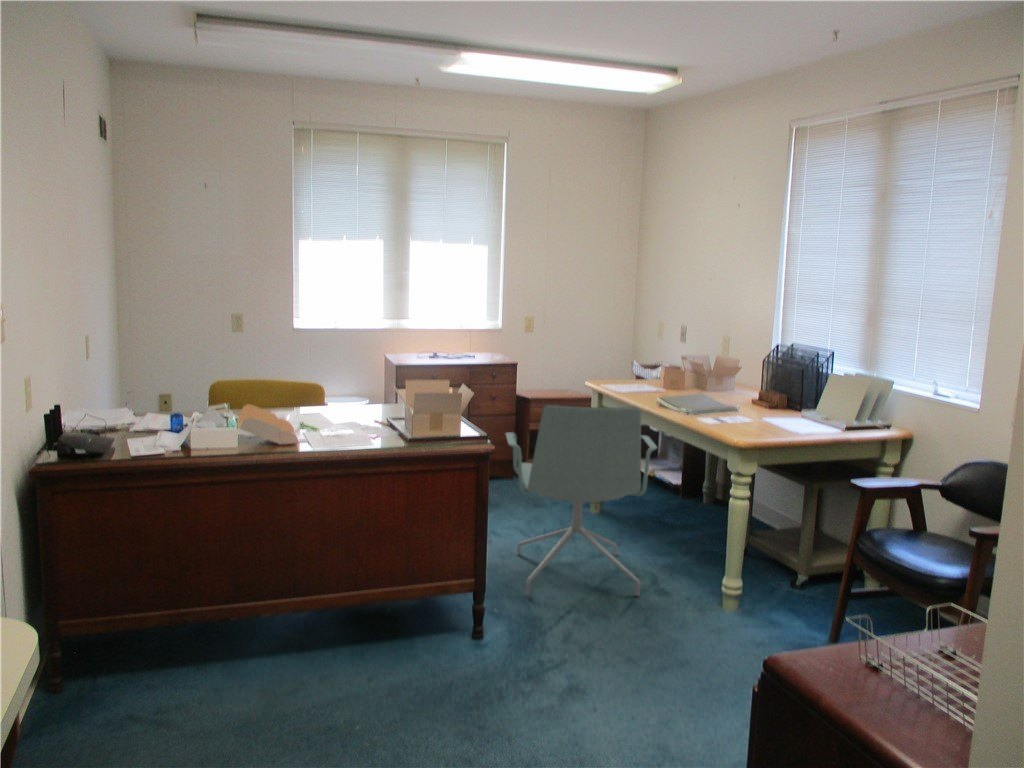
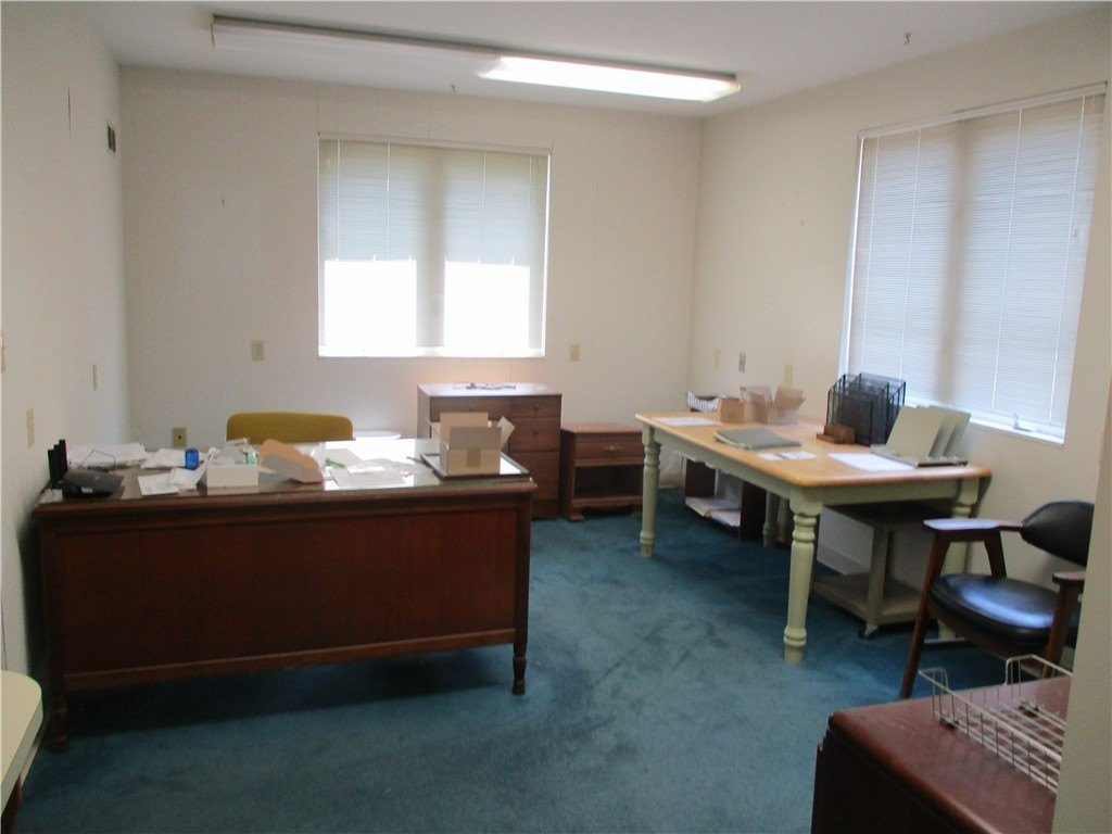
- office chair (578, 487)
